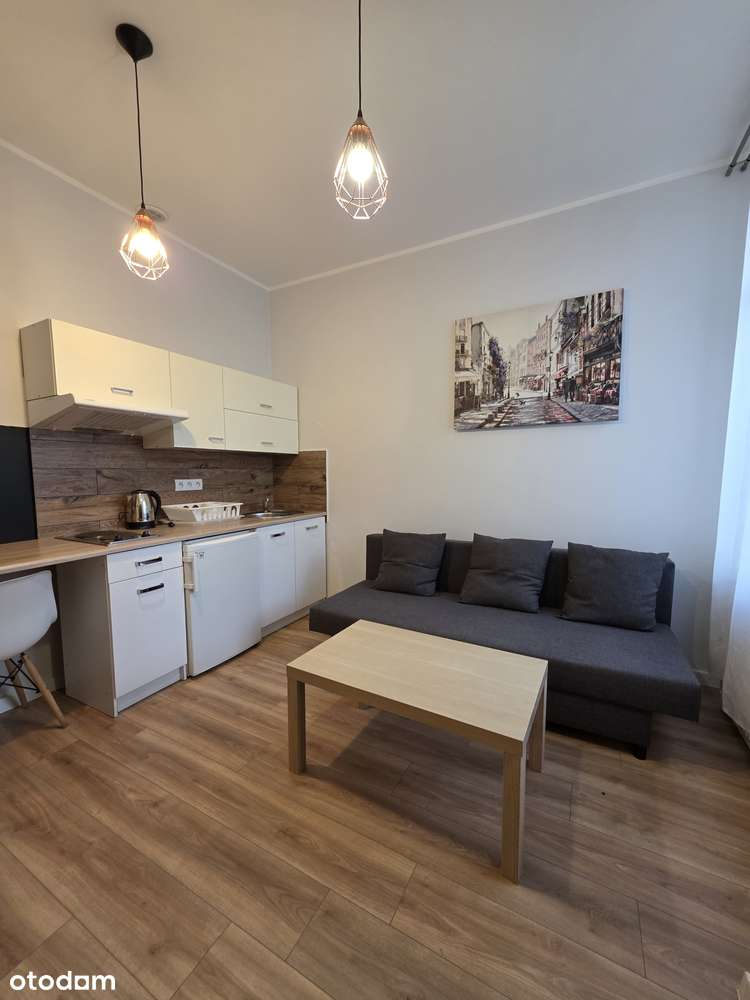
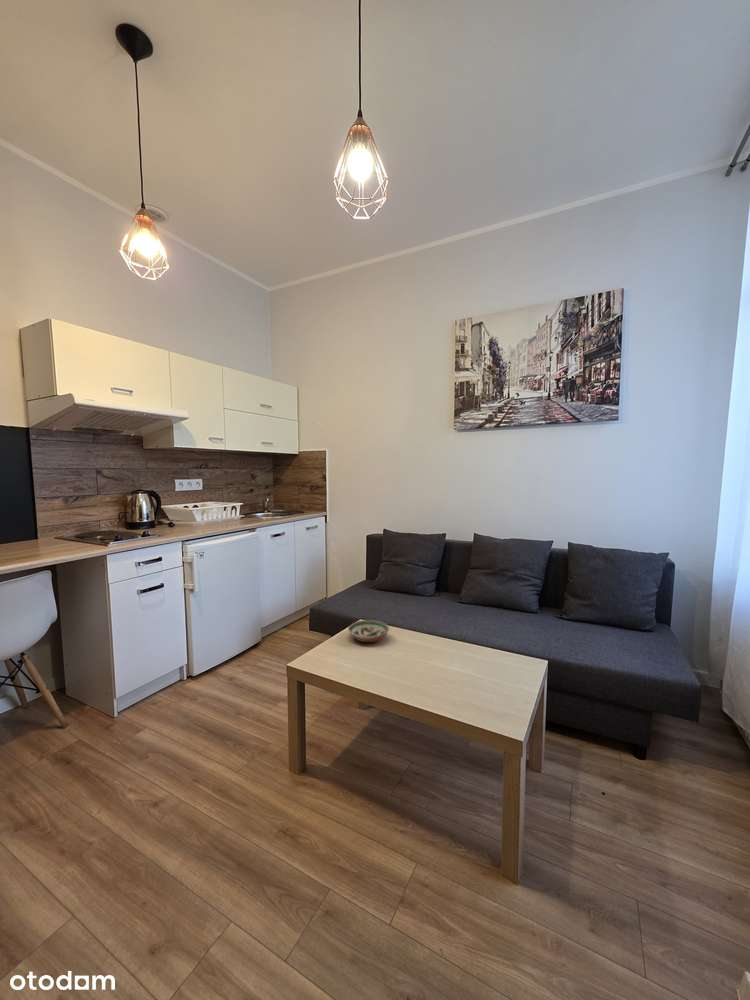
+ decorative bowl (368, 632)
